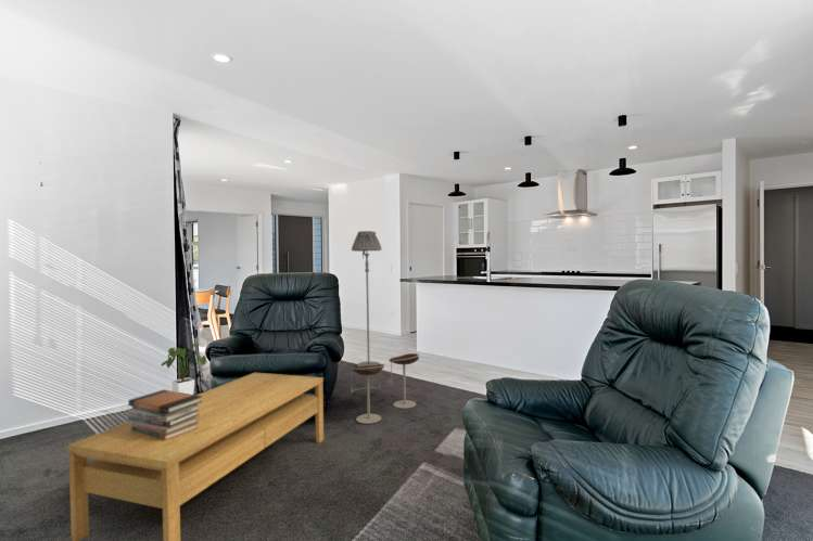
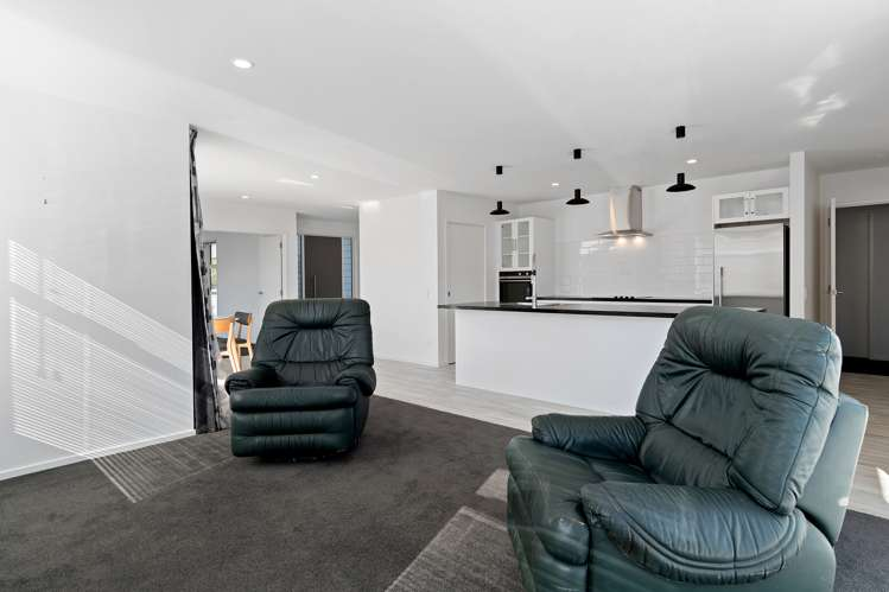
- bar stool (388, 383)
- coffee table (224, 441)
- house plant (187, 373)
- floor lamp (367, 298)
- book stack (164, 412)
